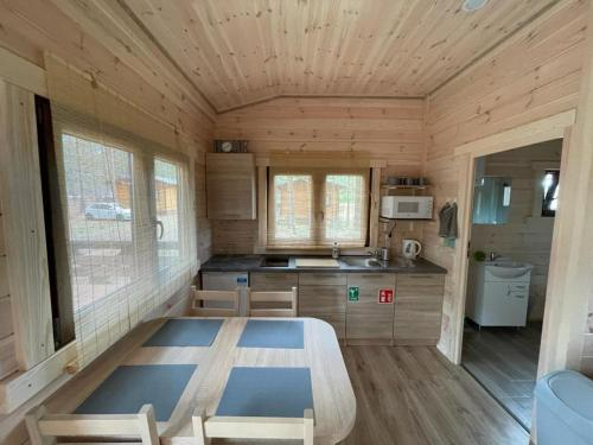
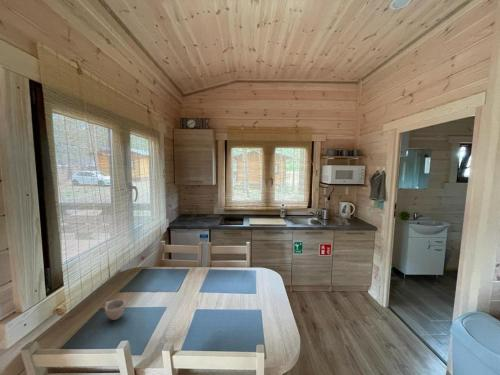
+ cup (113, 310)
